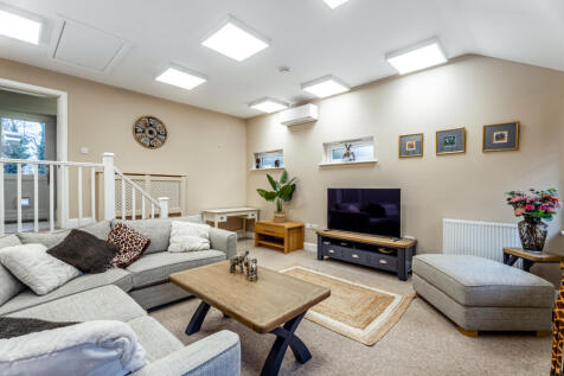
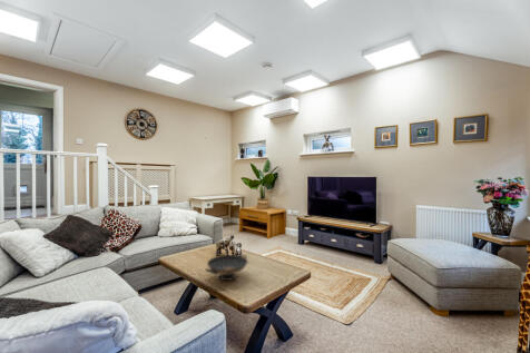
+ decorative bowl (227, 268)
